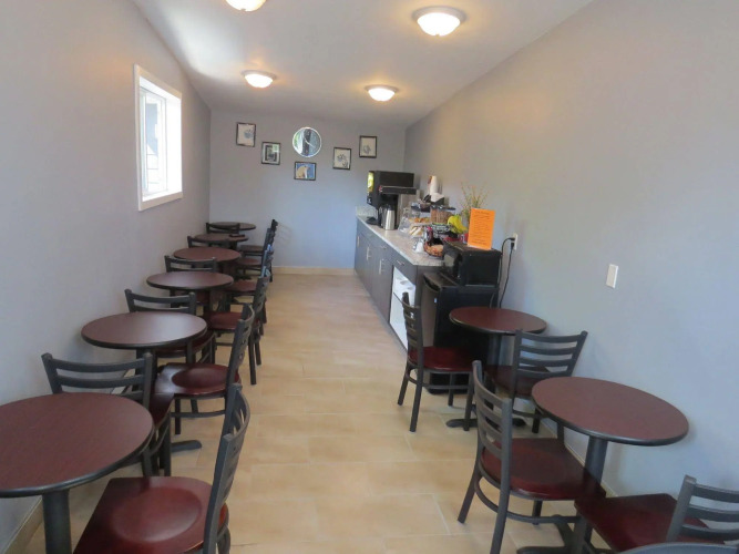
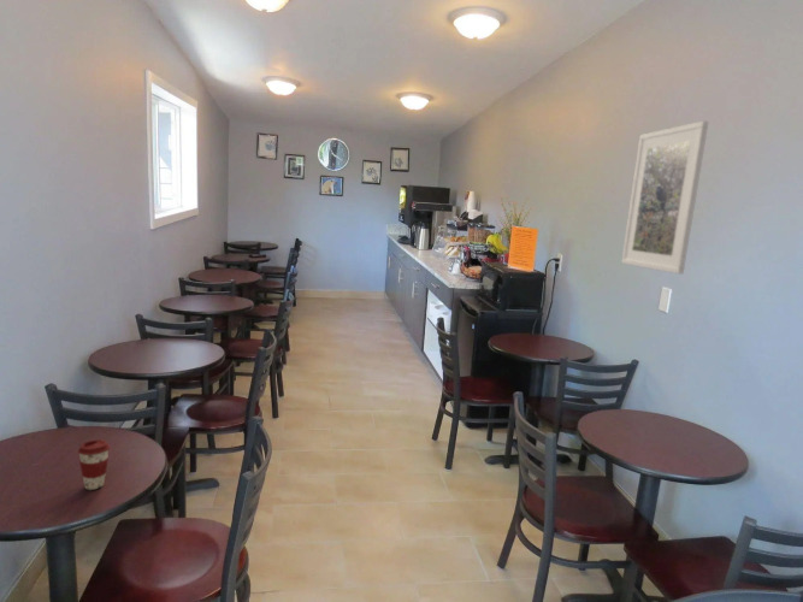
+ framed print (660, 199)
+ coffee cup (94, 465)
